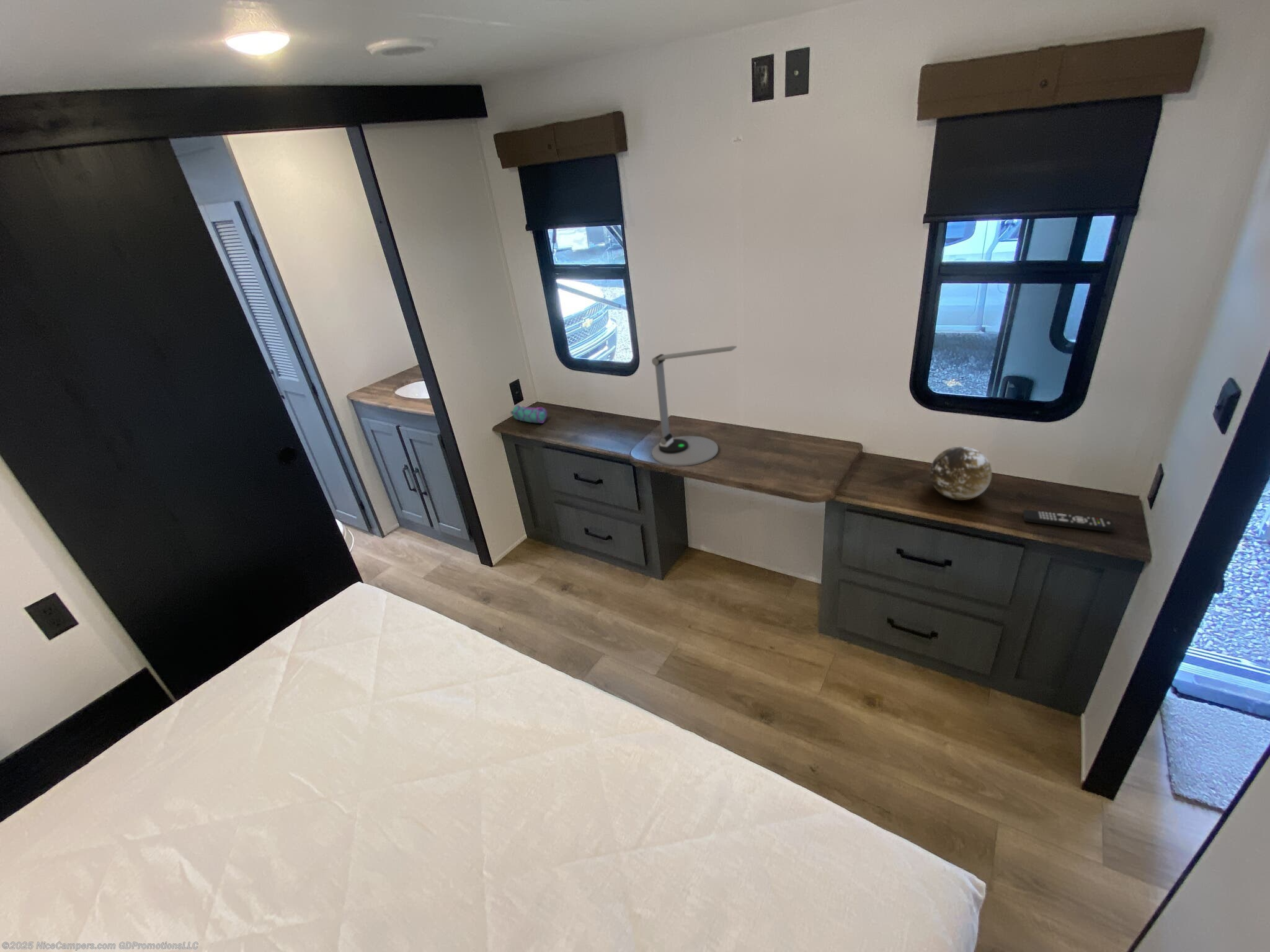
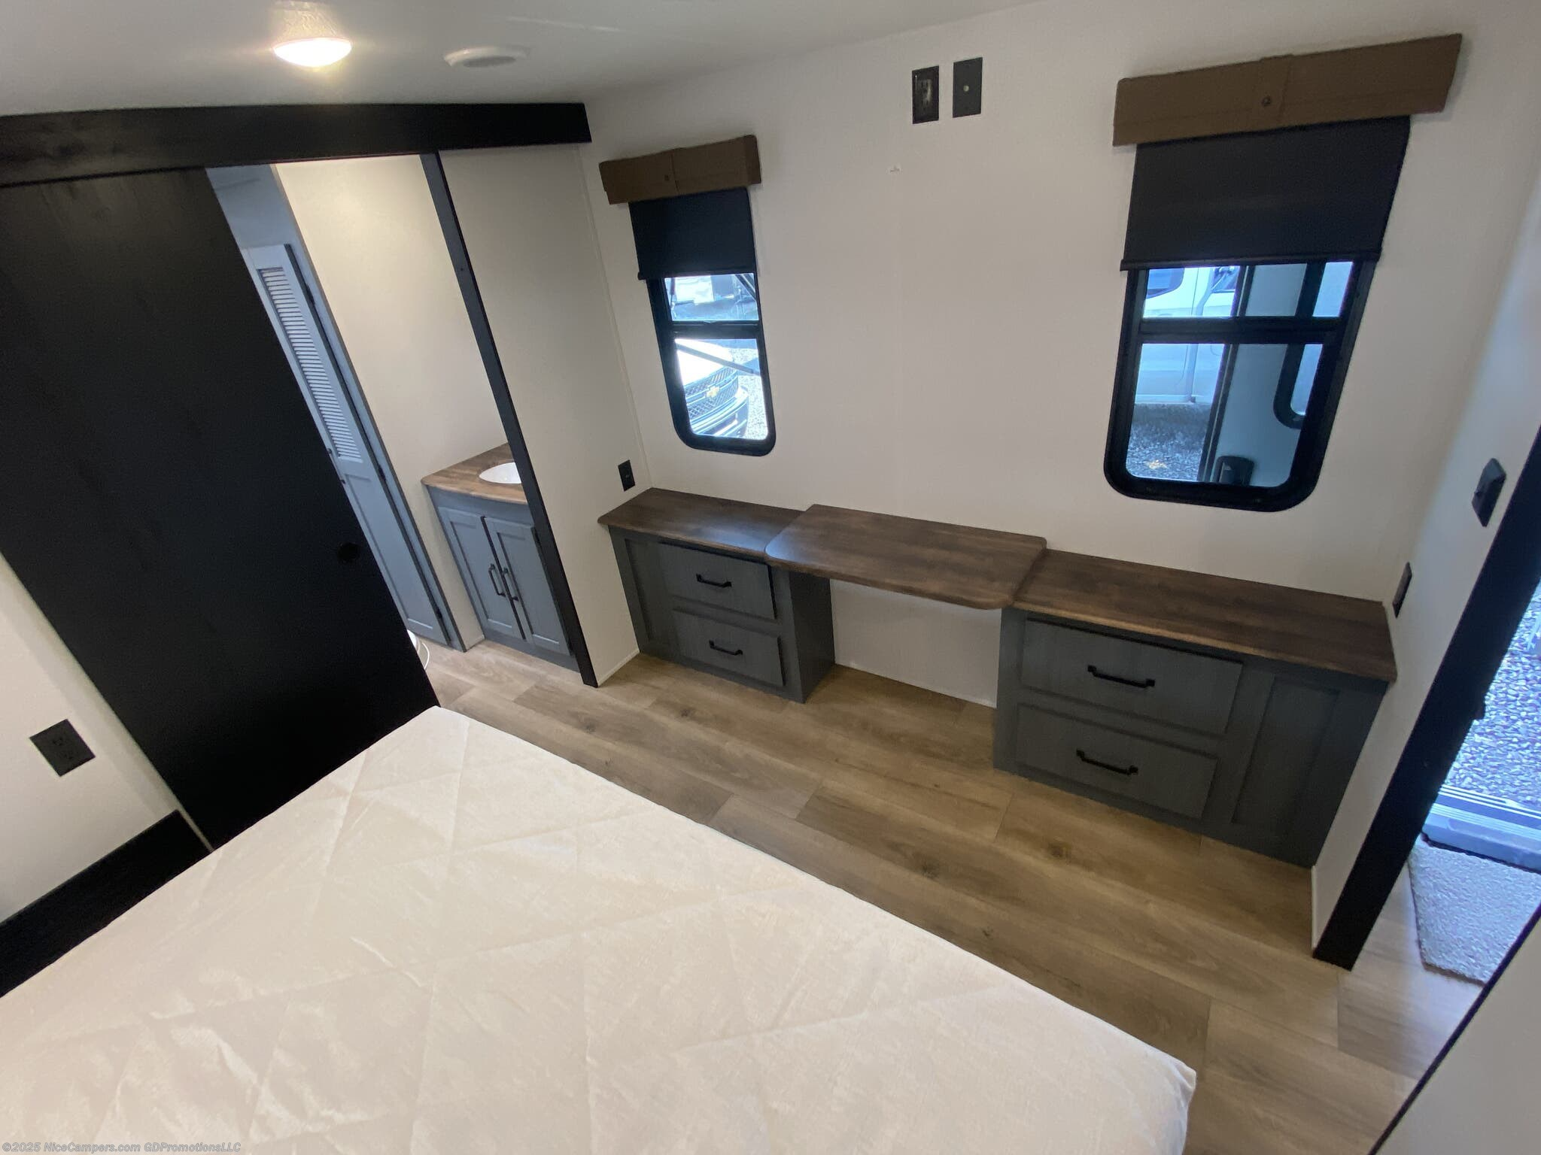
- decorative orb (960, 473)
- remote control (1067, 521)
- pencil case (529, 413)
- desk lamp (667, 402)
